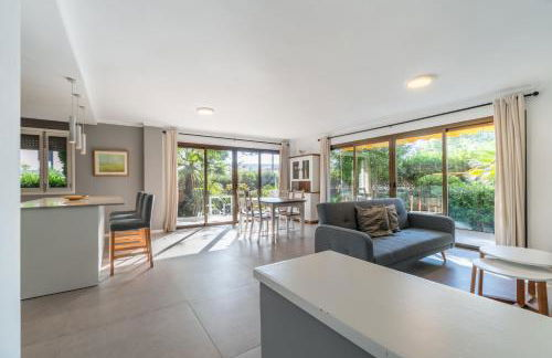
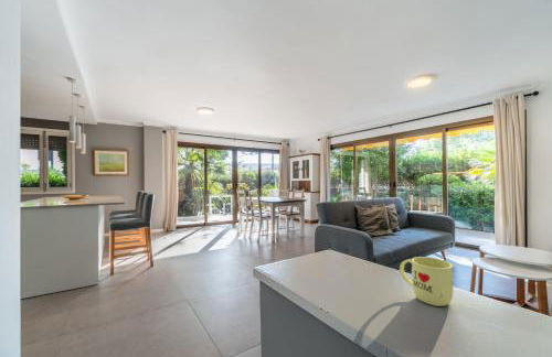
+ mug (423, 278)
